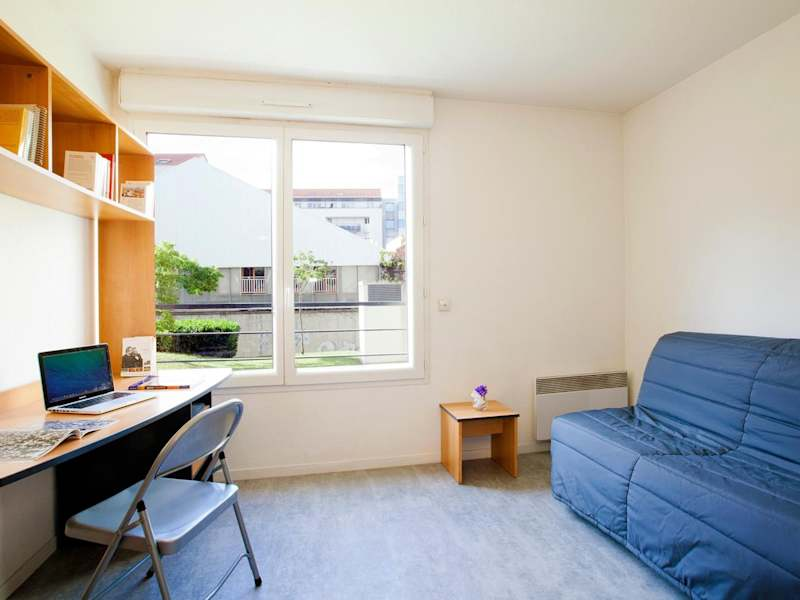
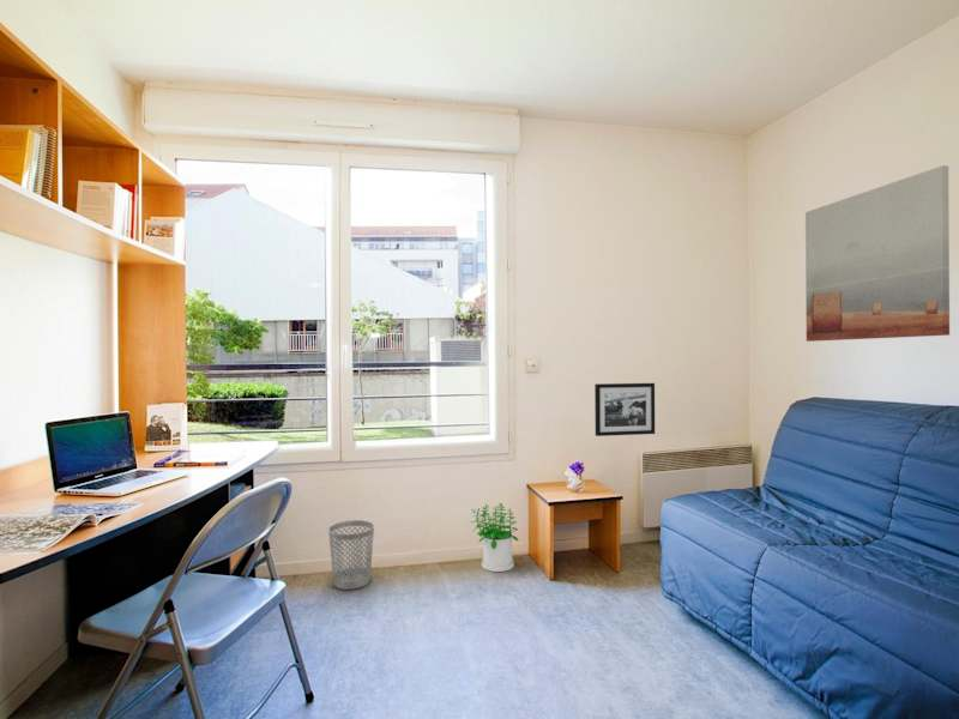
+ wall art (868, 265)
+ potted plant (493, 534)
+ wastebasket (351, 554)
+ picture frame (625, 409)
